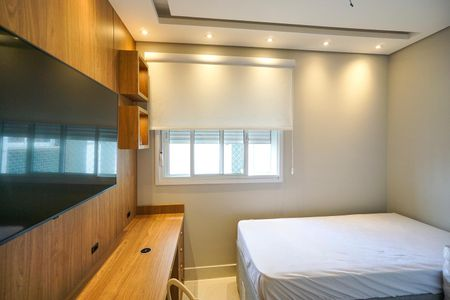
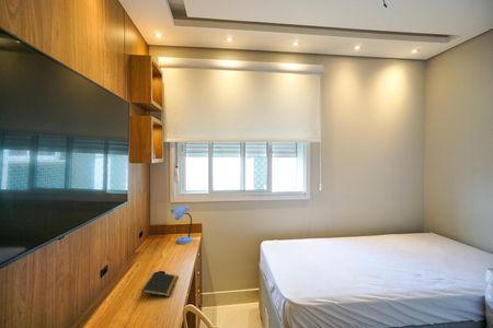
+ desk lamp (179, 219)
+ notepad (161, 283)
